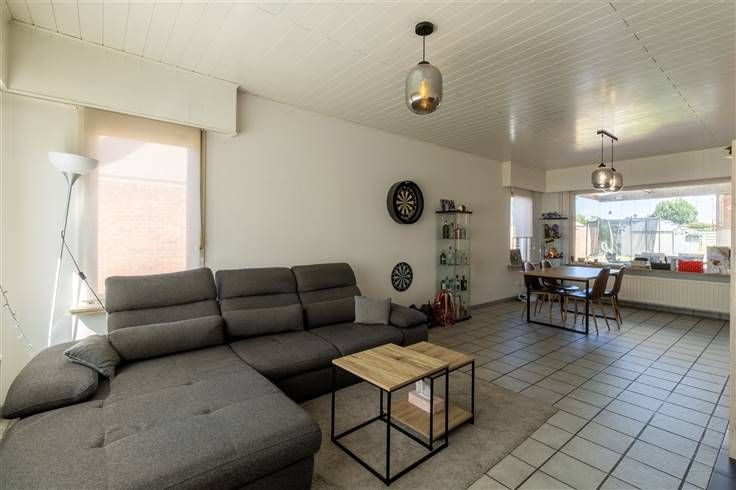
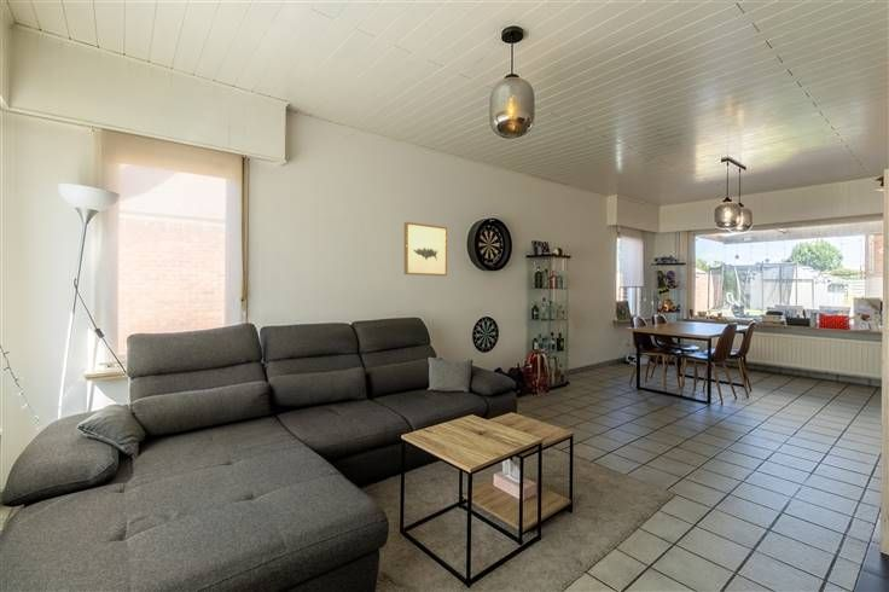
+ wall art (425, 250)
